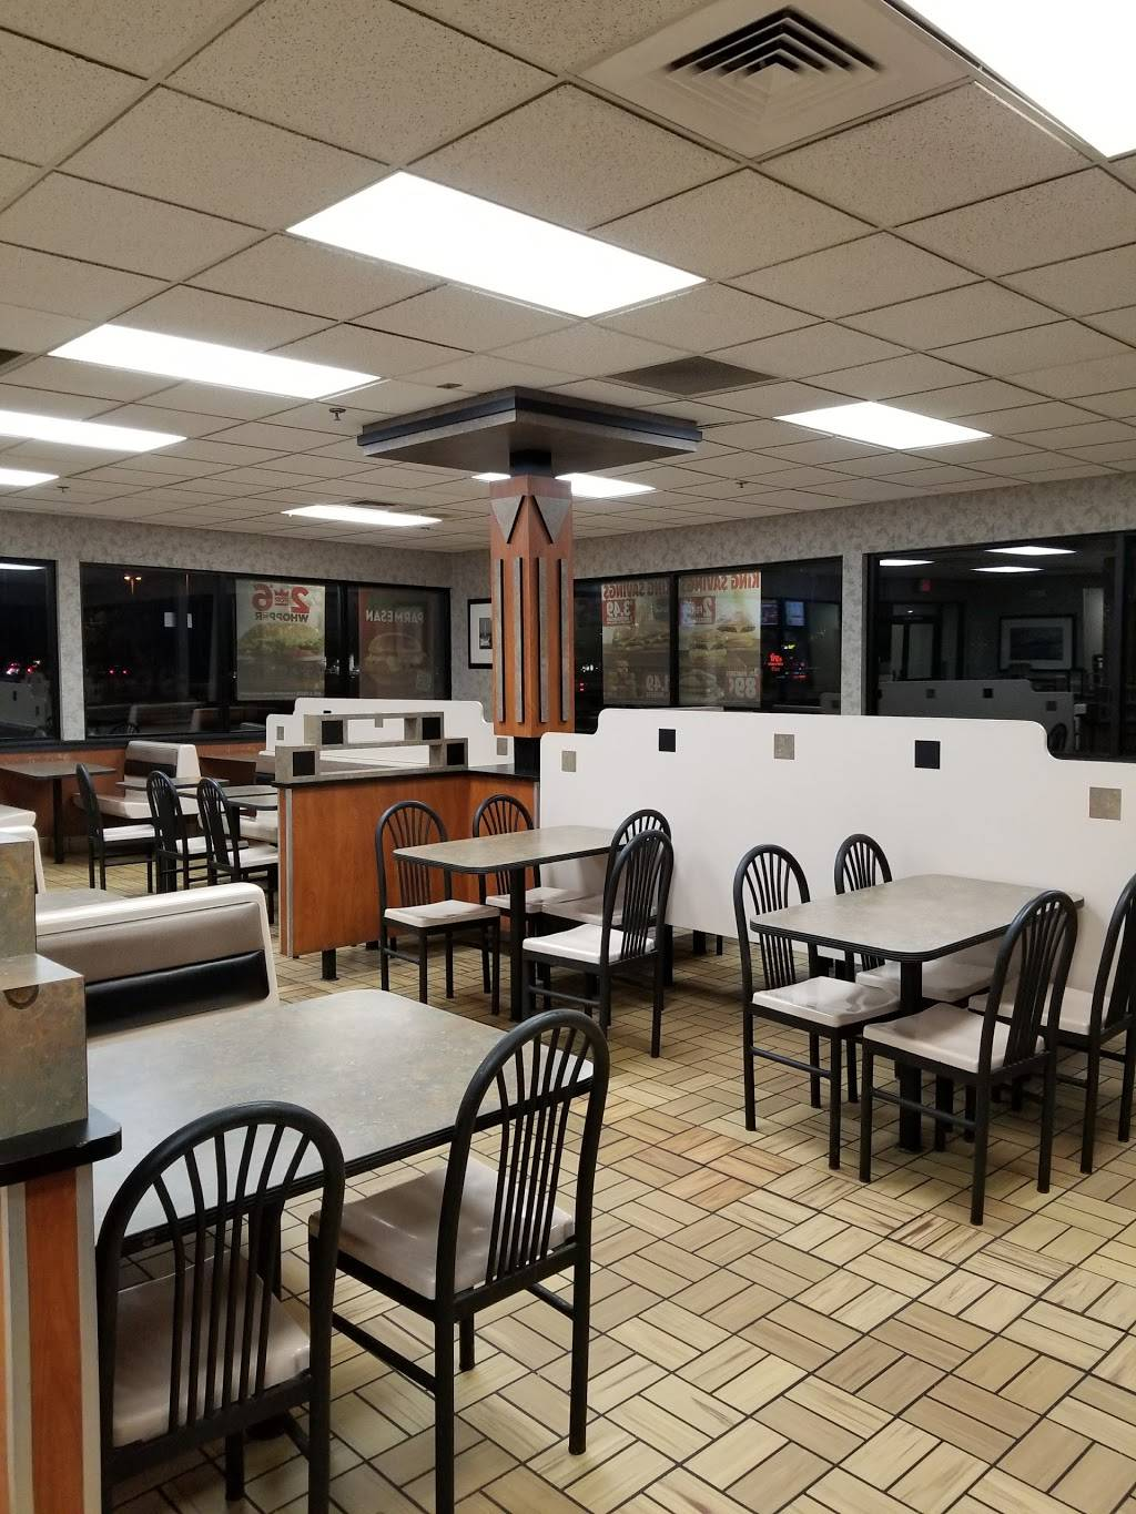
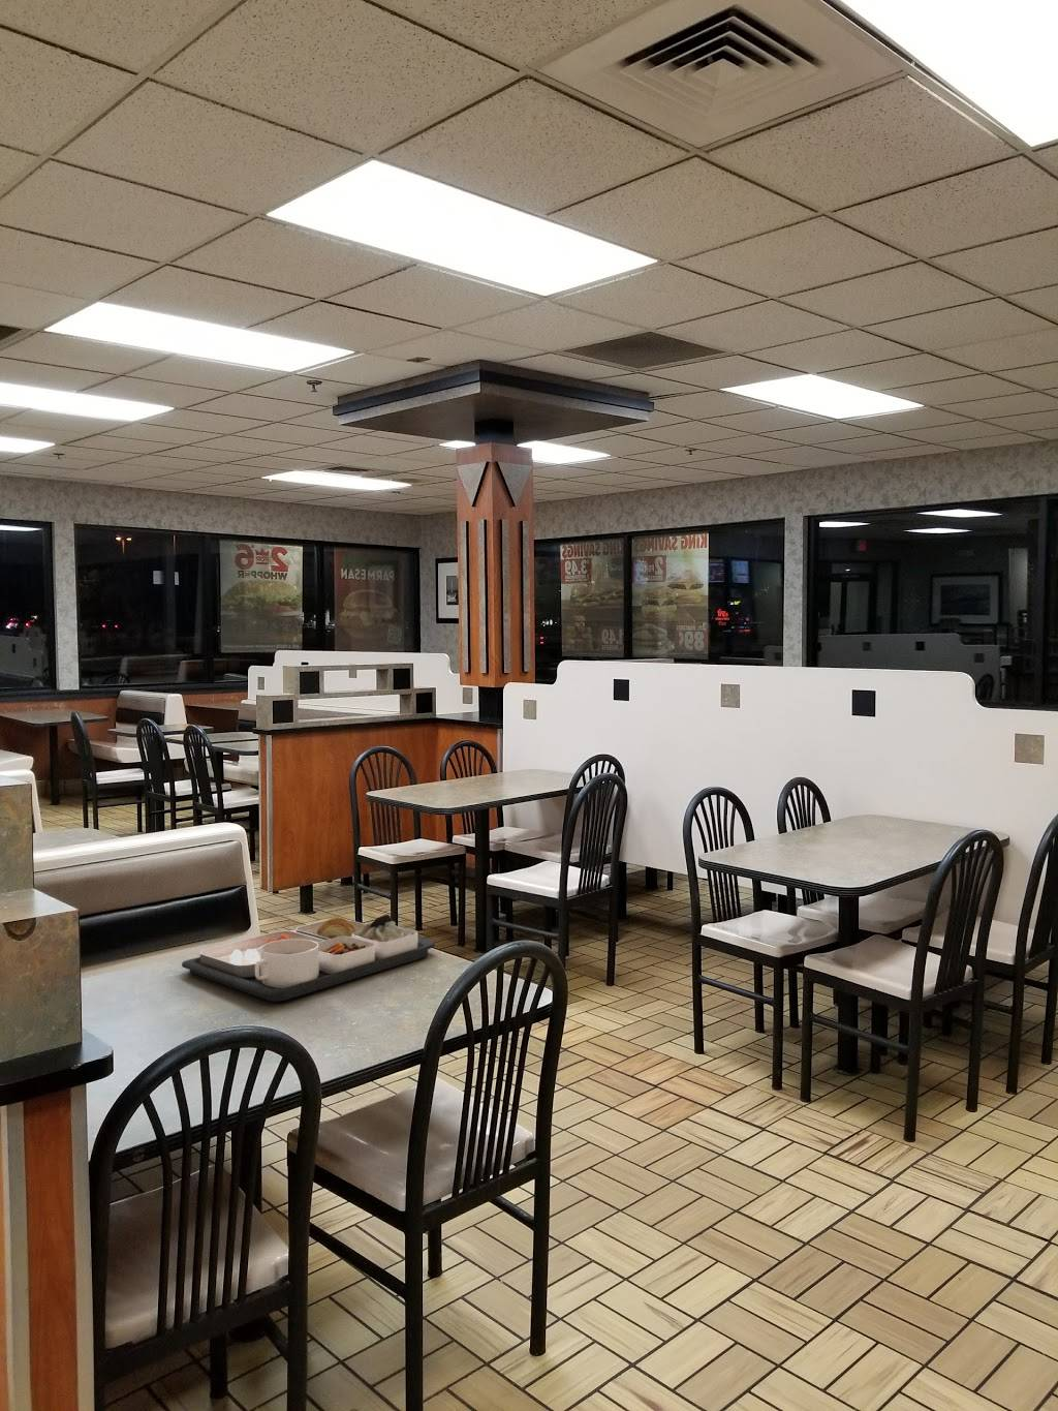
+ food tray (312, 940)
